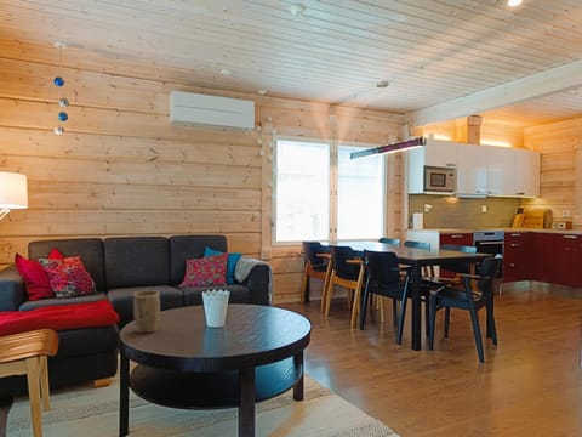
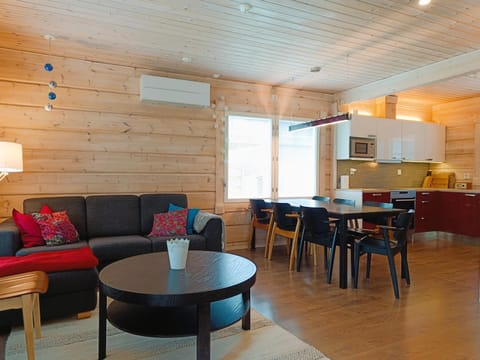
- plant pot (147, 311)
